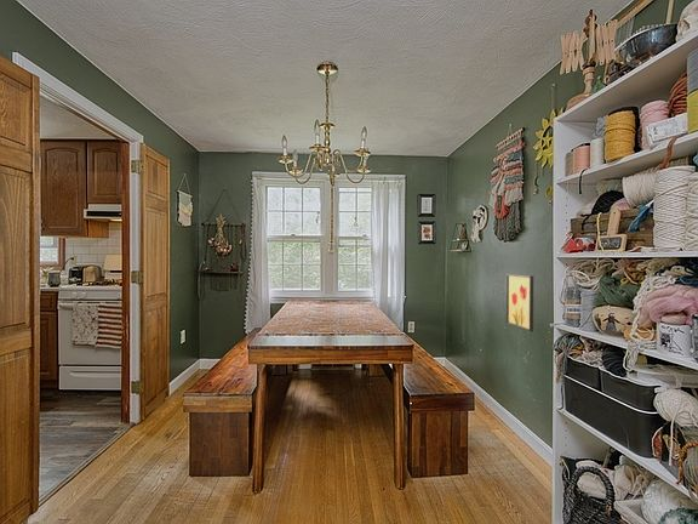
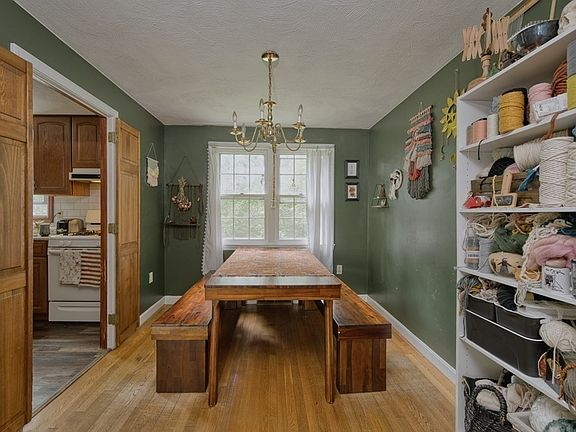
- wall art (520, 301)
